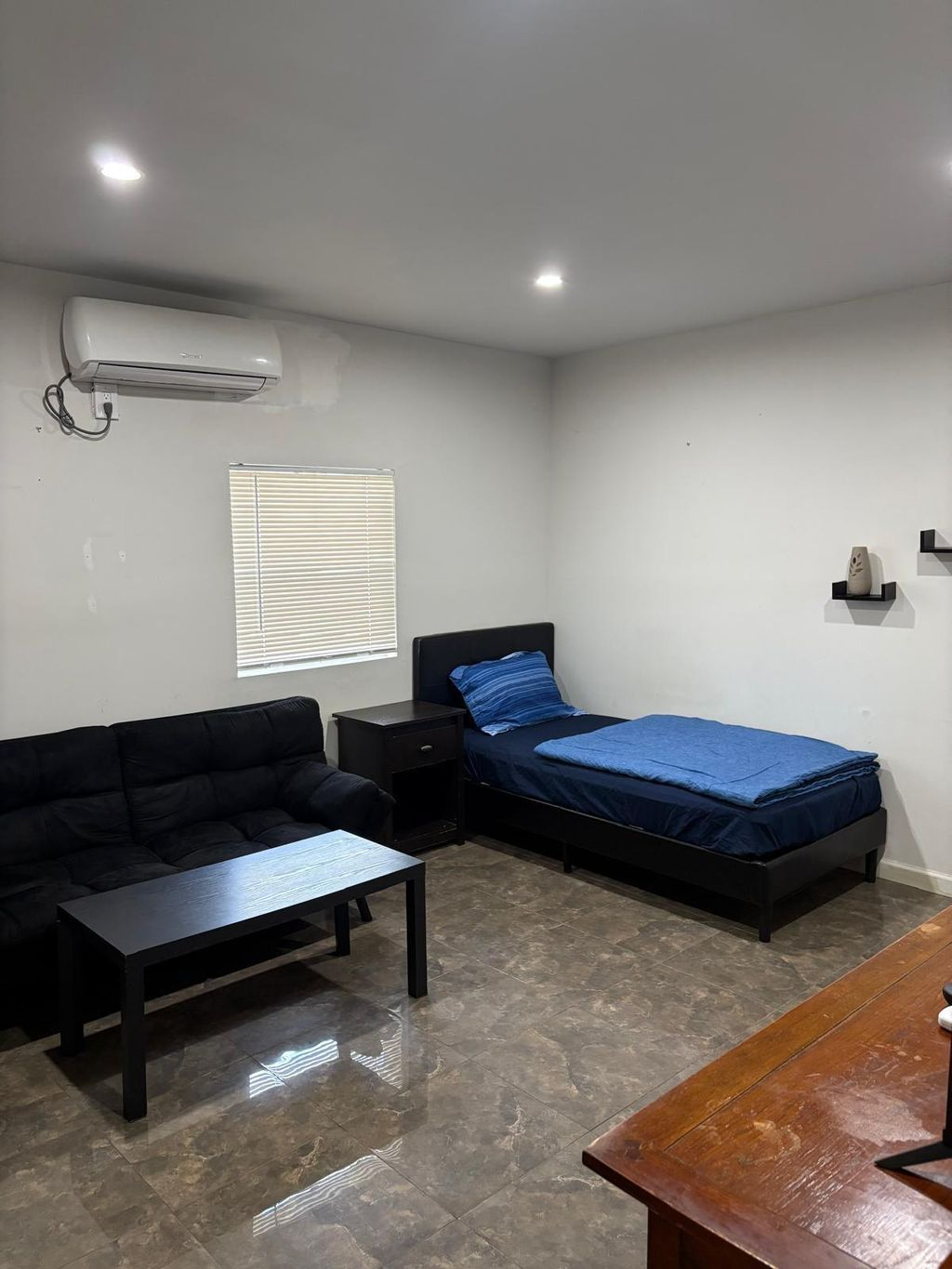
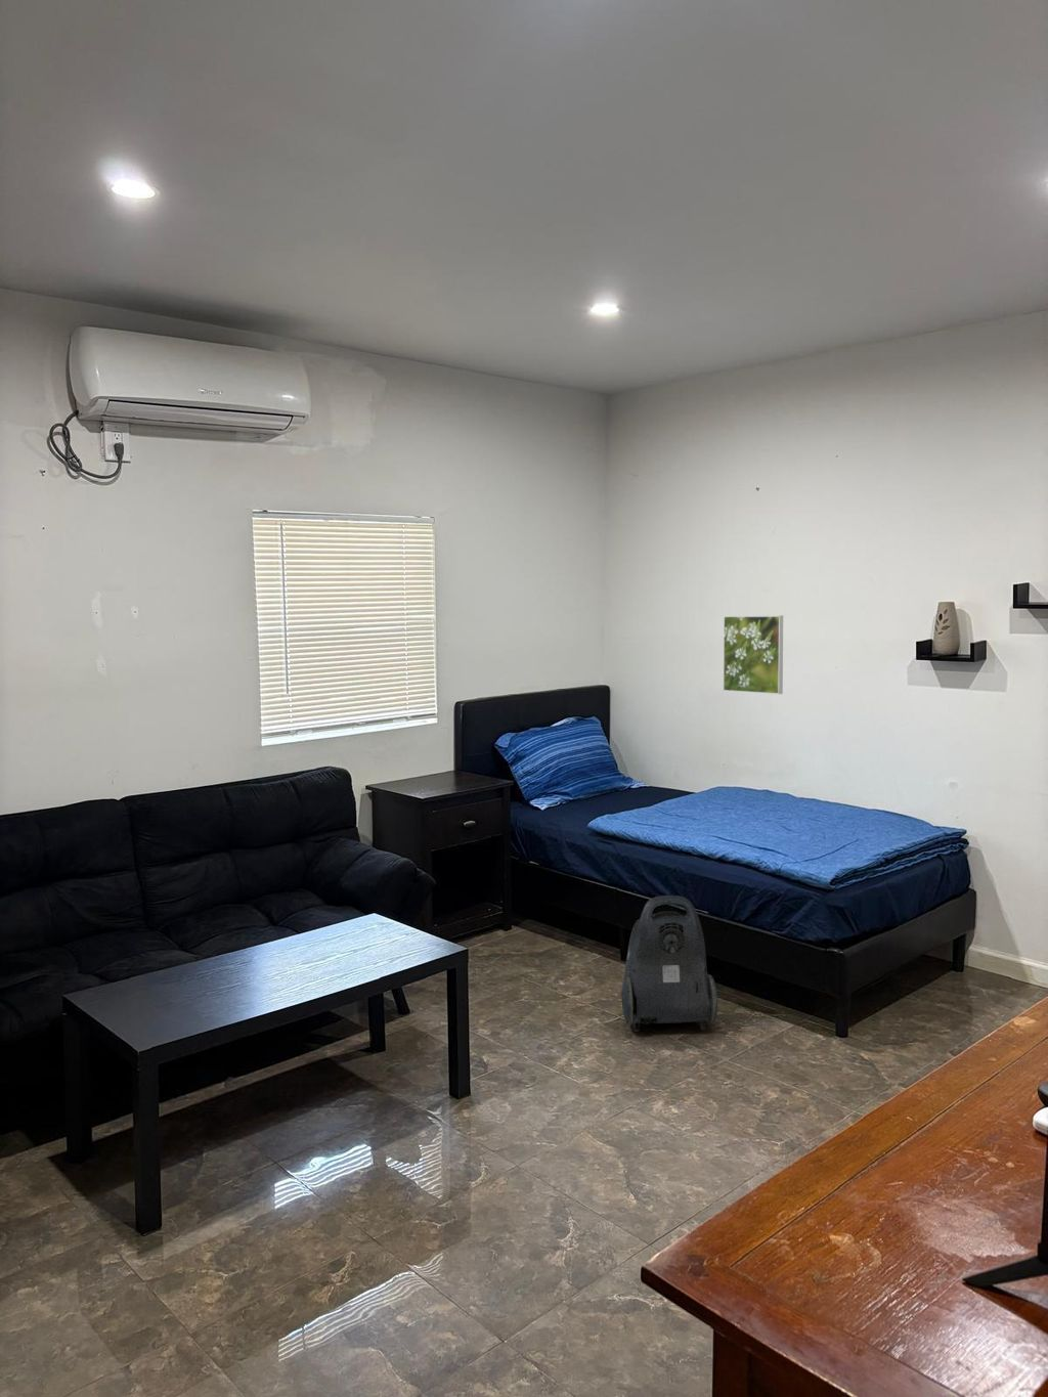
+ vacuum cleaner (667, 957)
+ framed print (752, 654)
